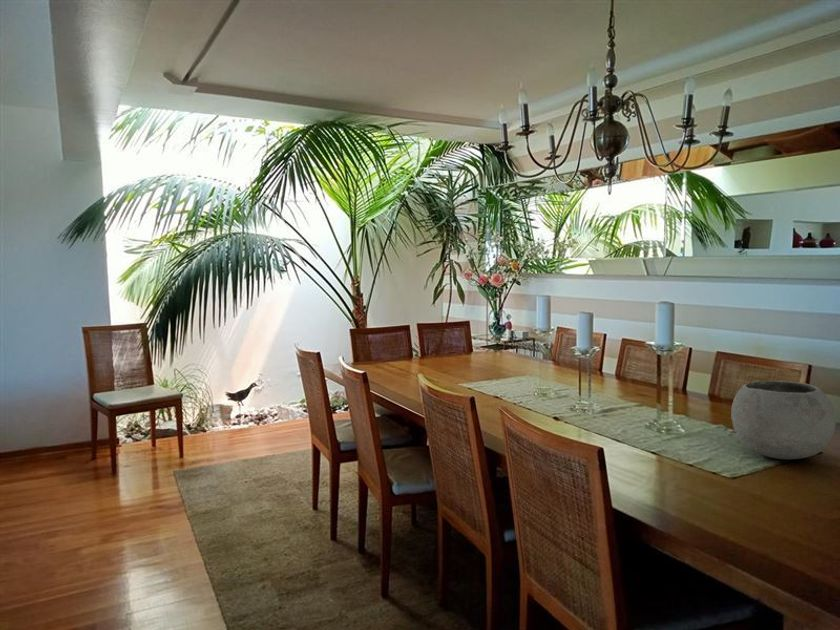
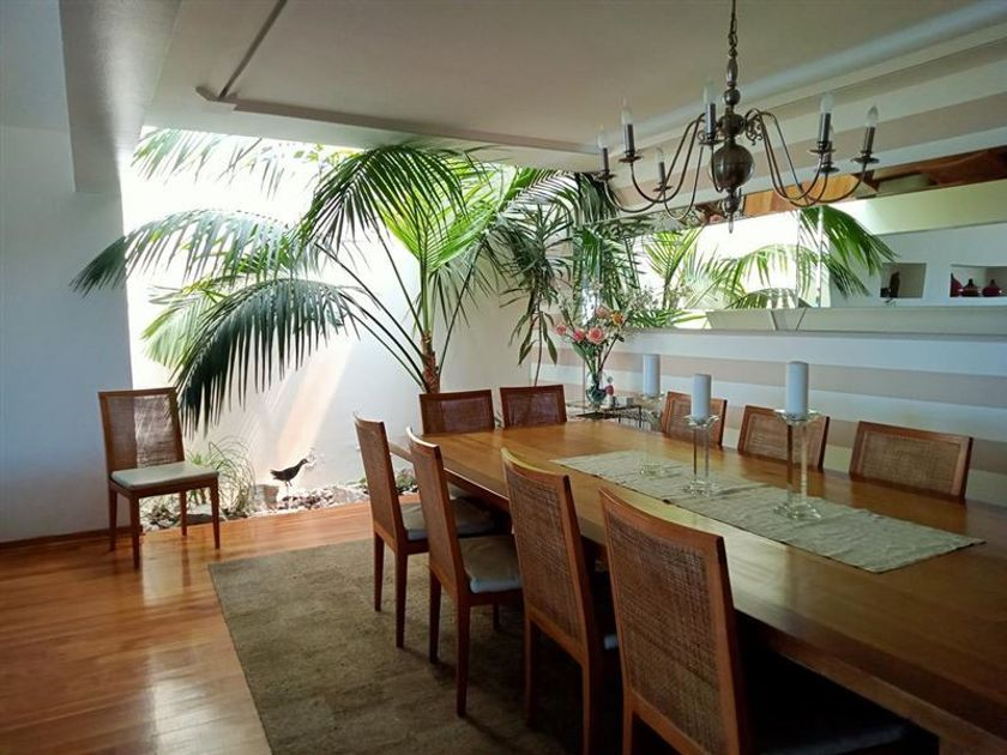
- bowl (780, 421)
